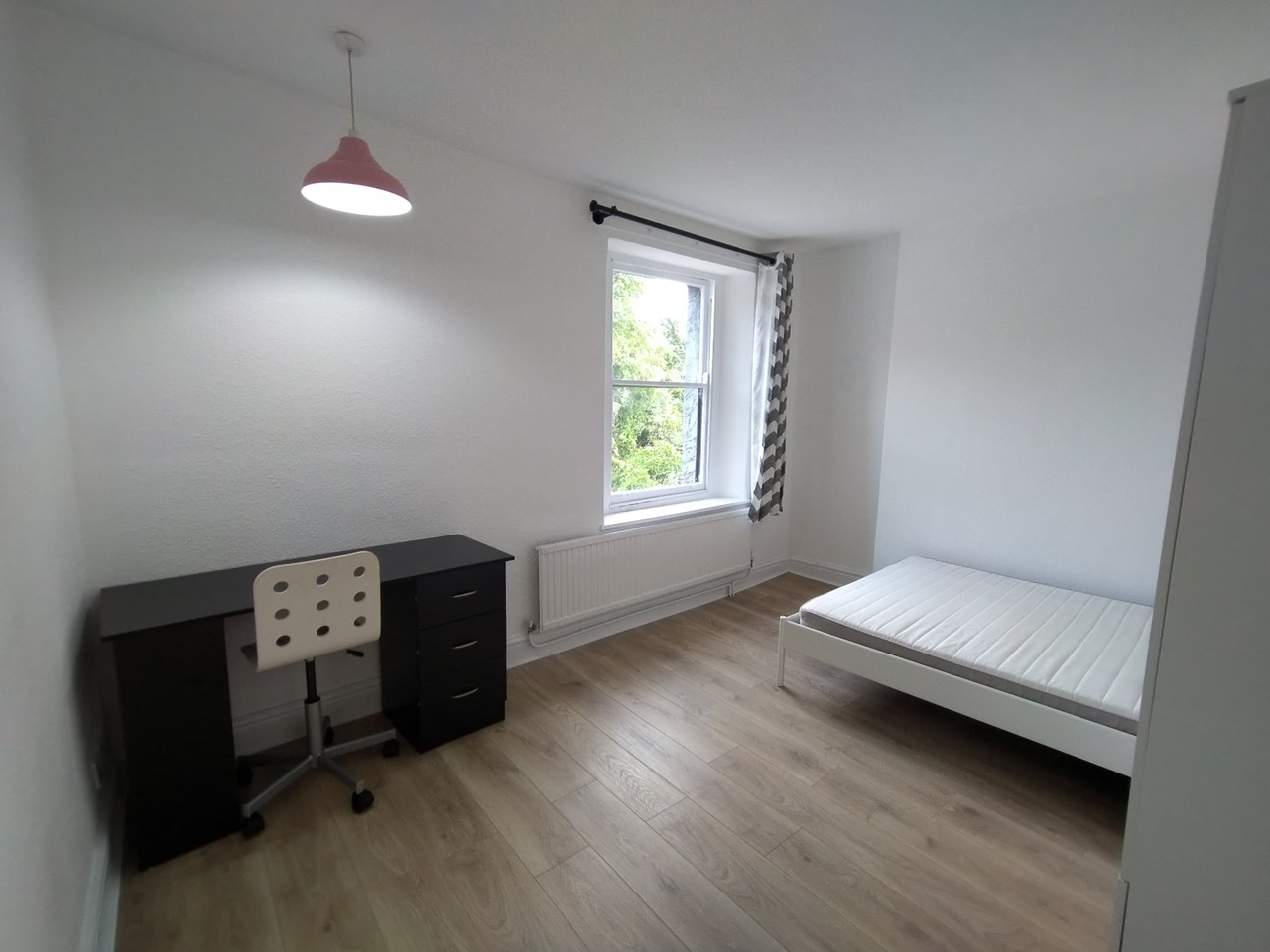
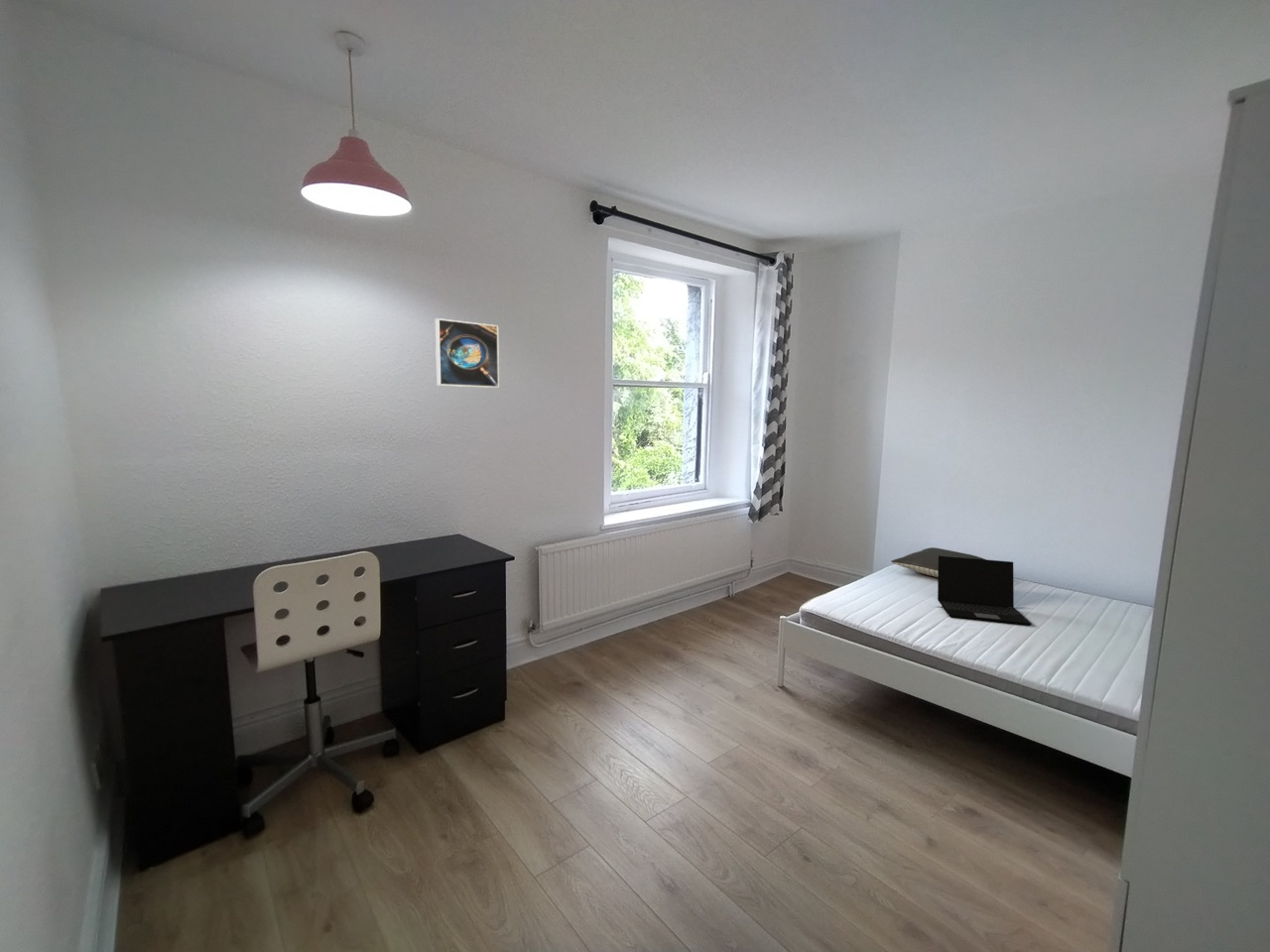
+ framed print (468, 354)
+ pillow (938, 563)
+ laptop (981, 588)
